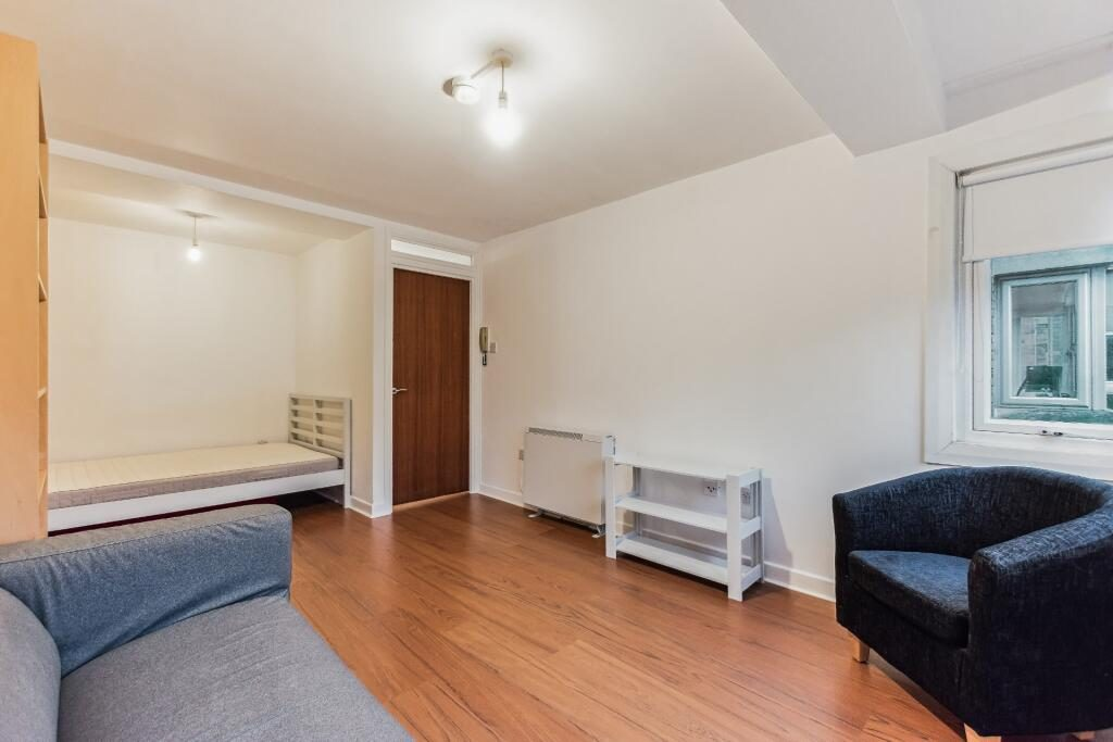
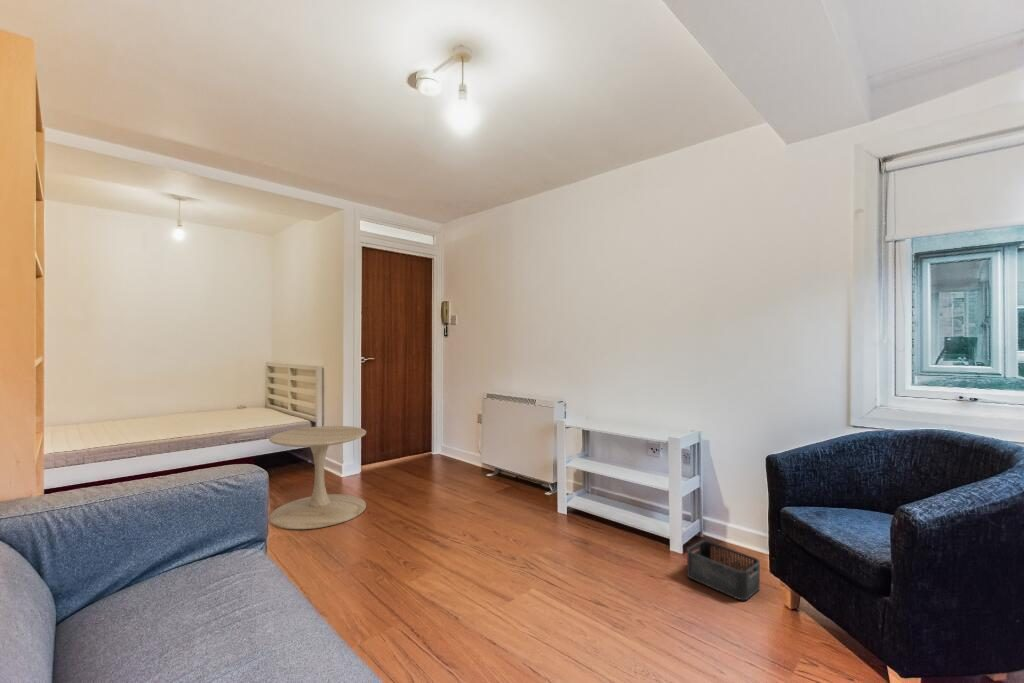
+ storage bin (722, 568)
+ side table (319, 472)
